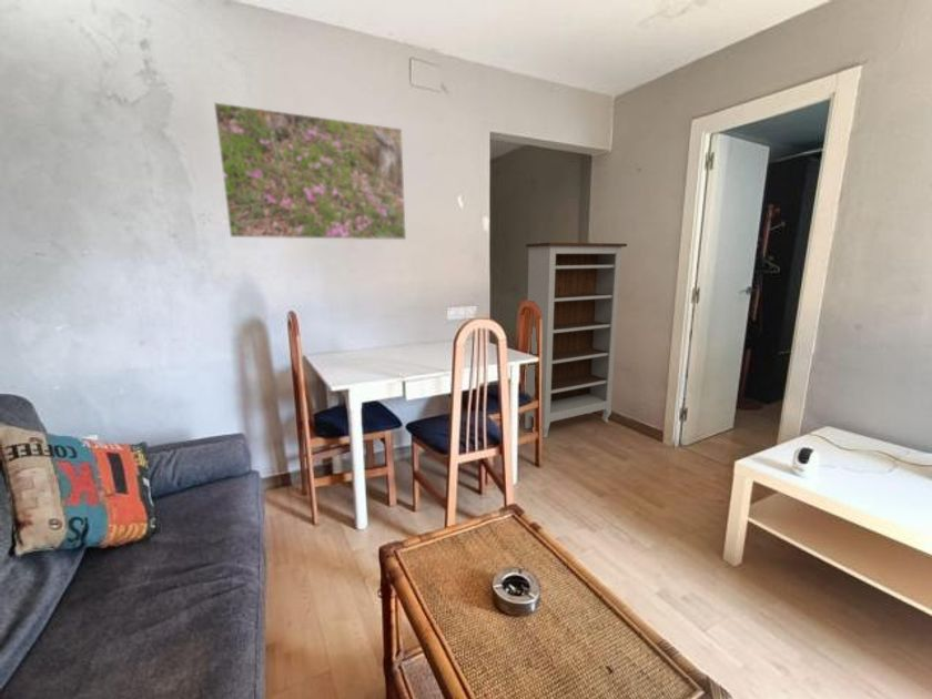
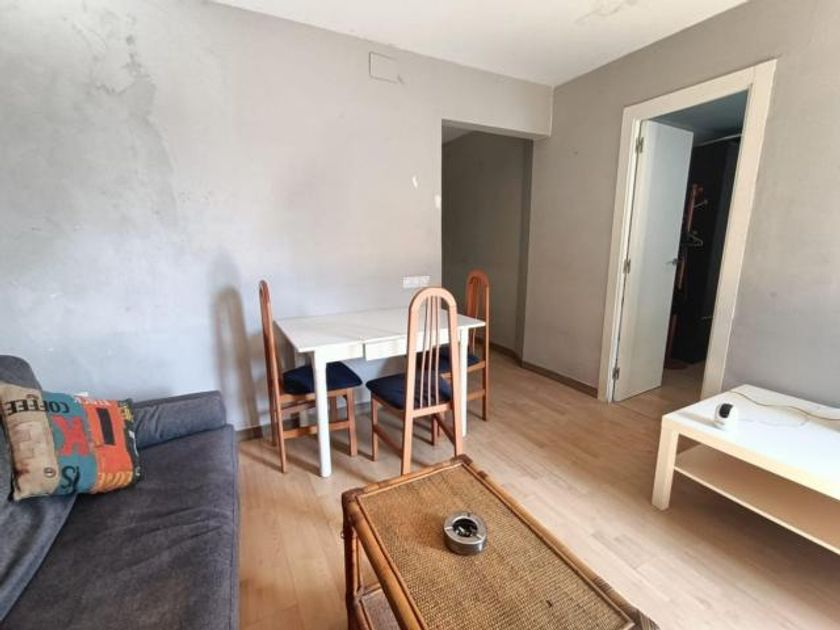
- bookshelf (573, 336)
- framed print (321, 180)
